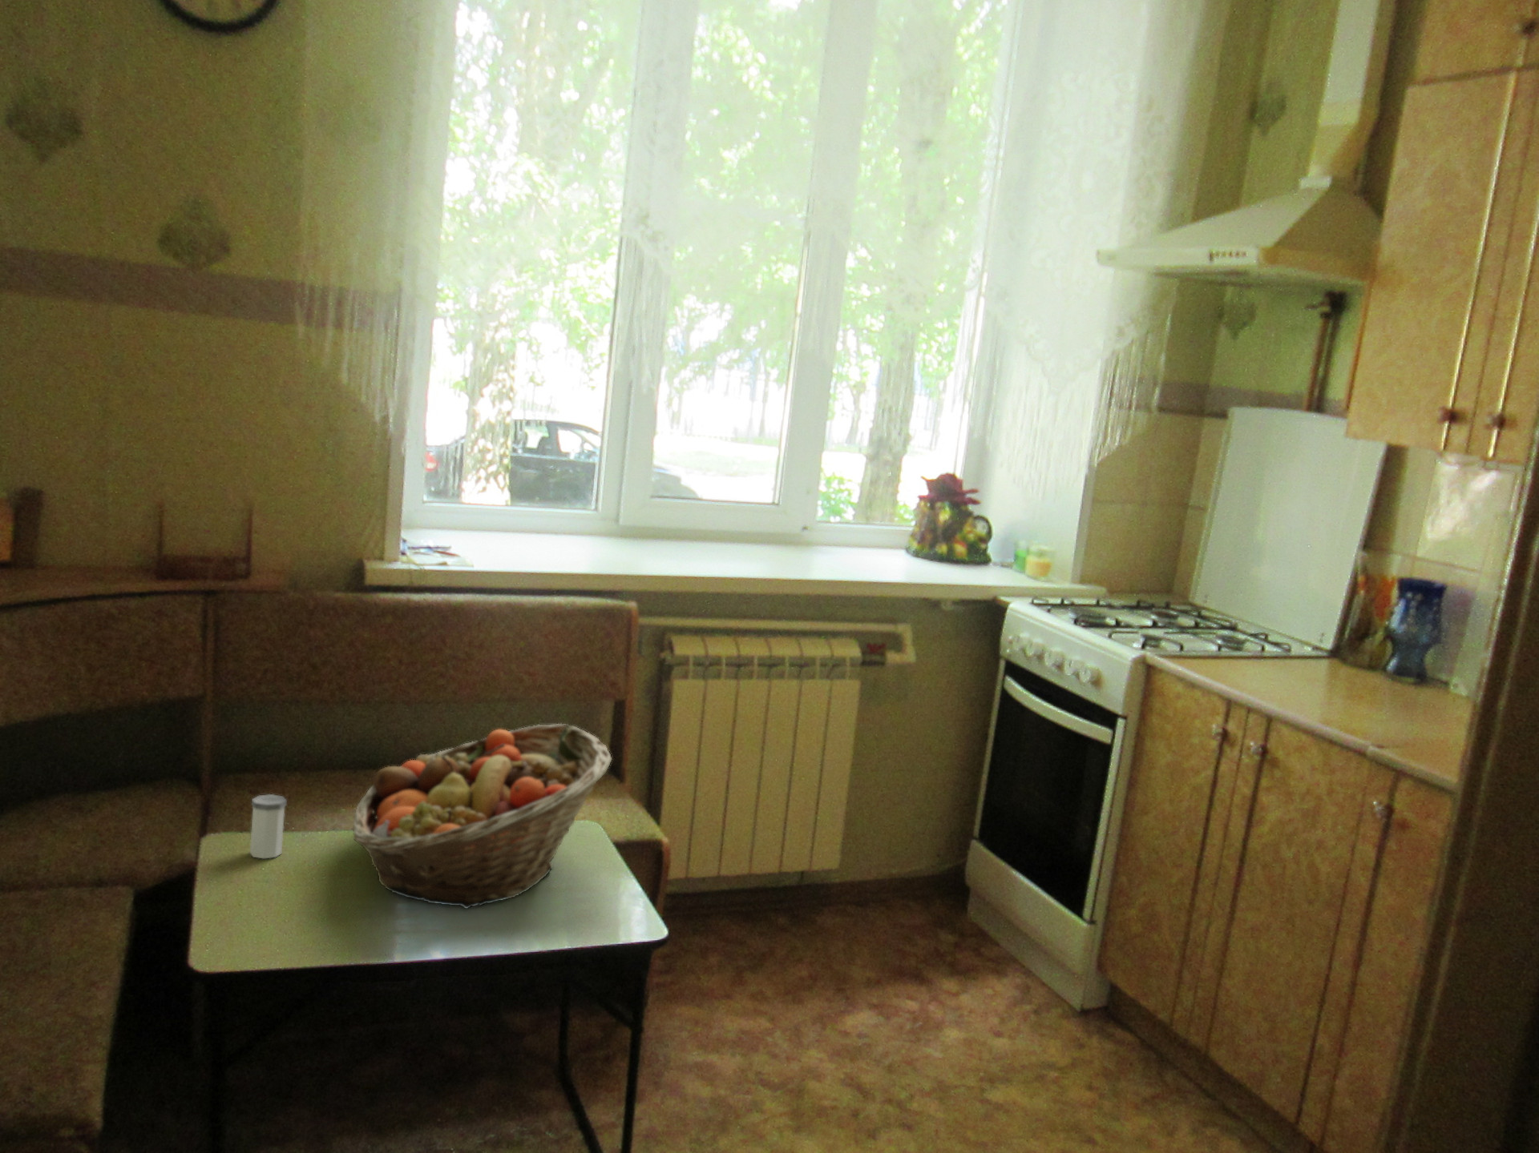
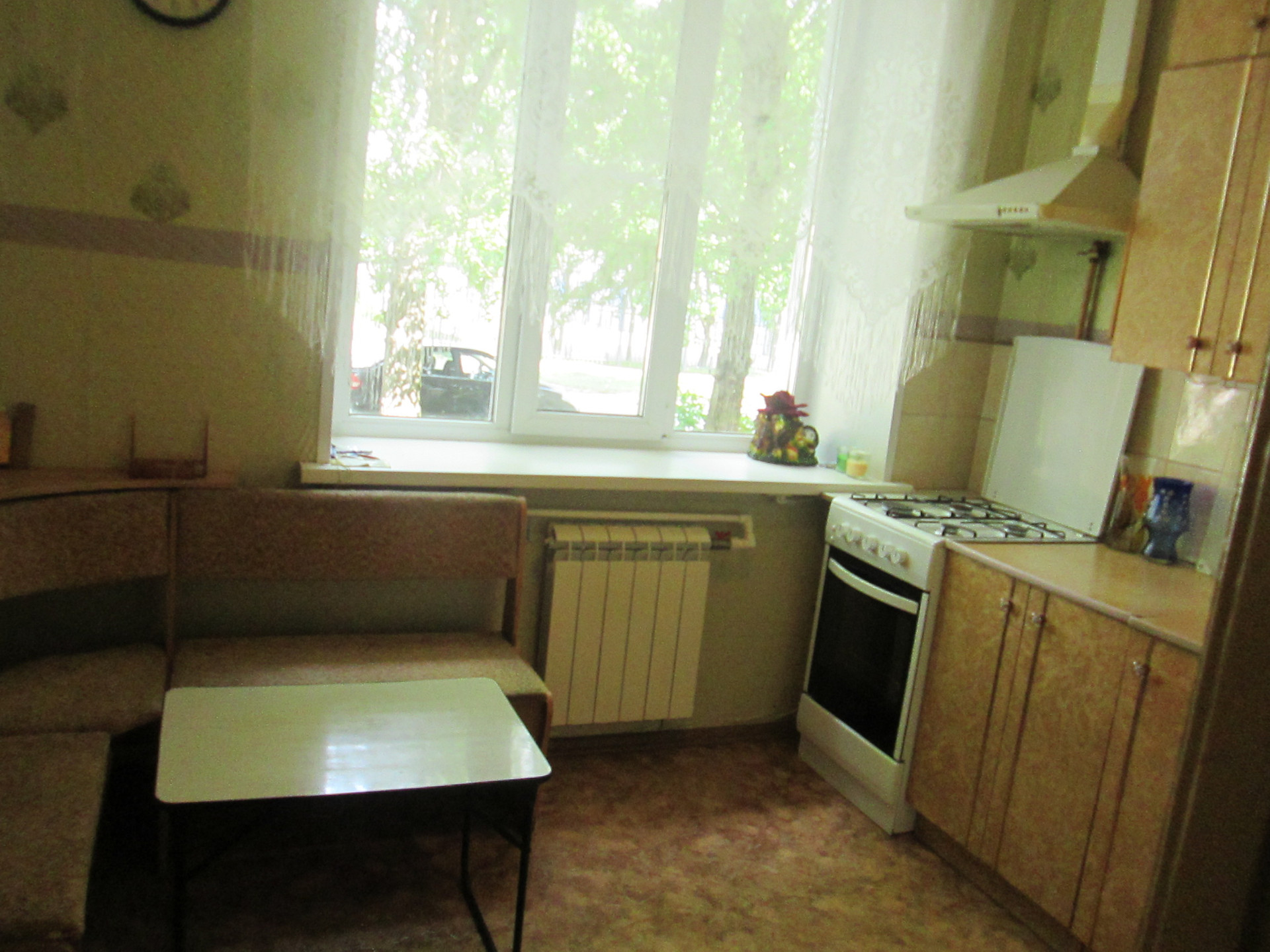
- fruit basket (482, 803)
- salt shaker (267, 826)
